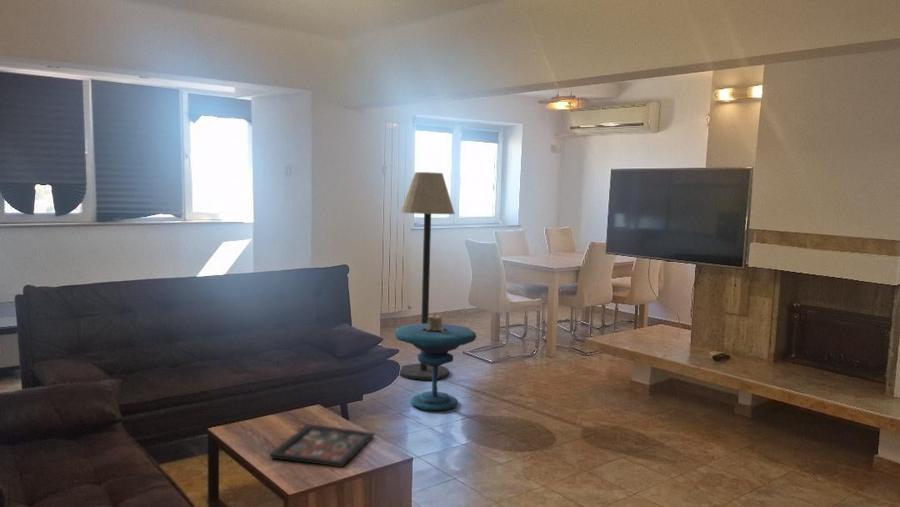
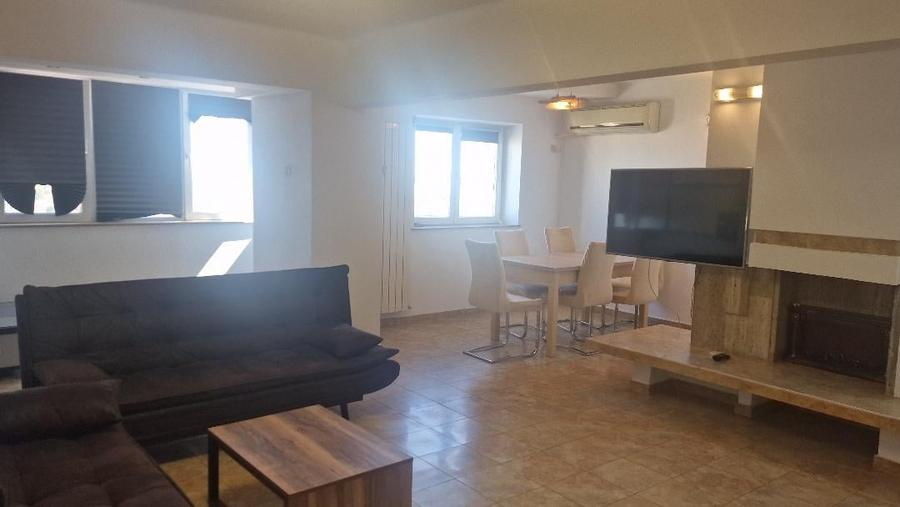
- decorative tray (324, 444)
- side table (435, 358)
- floor lamp (426, 274)
